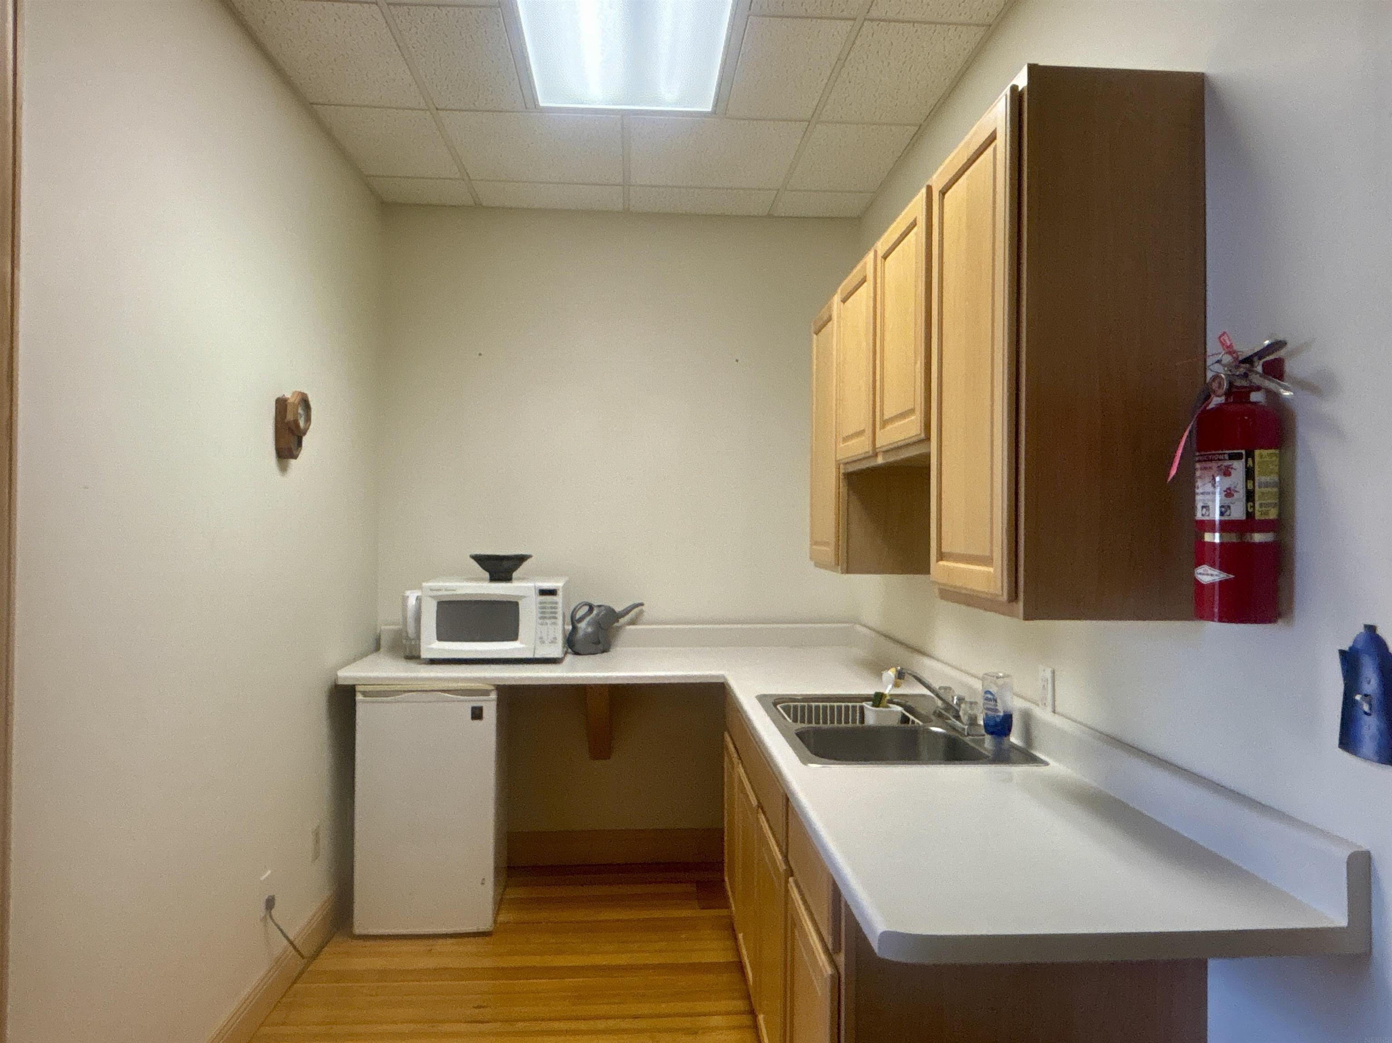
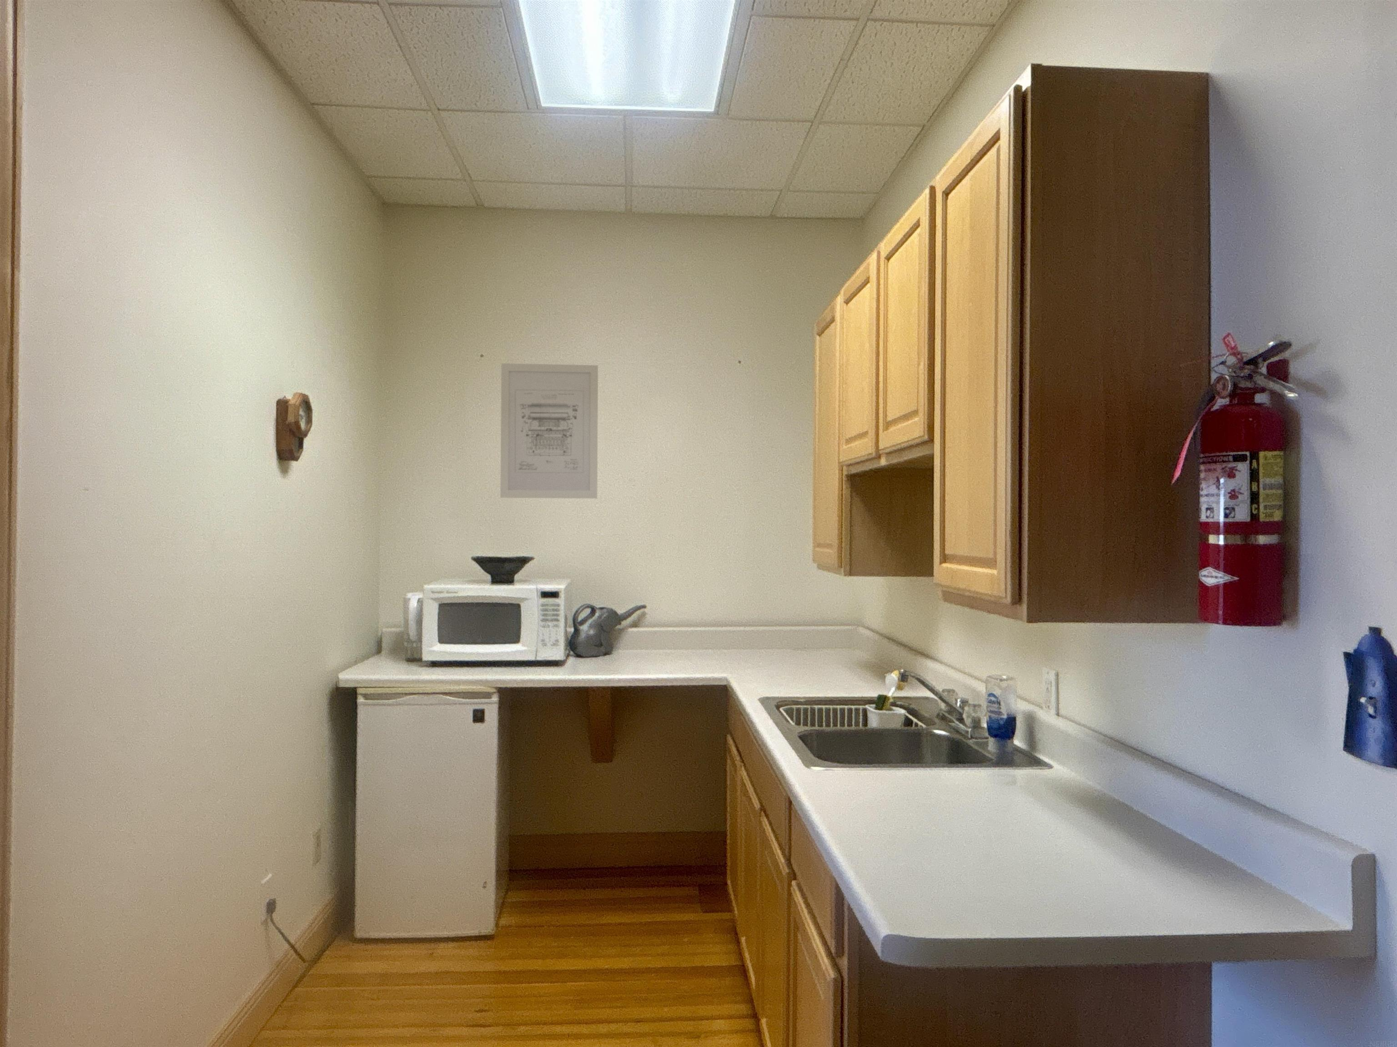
+ wall art (549, 431)
